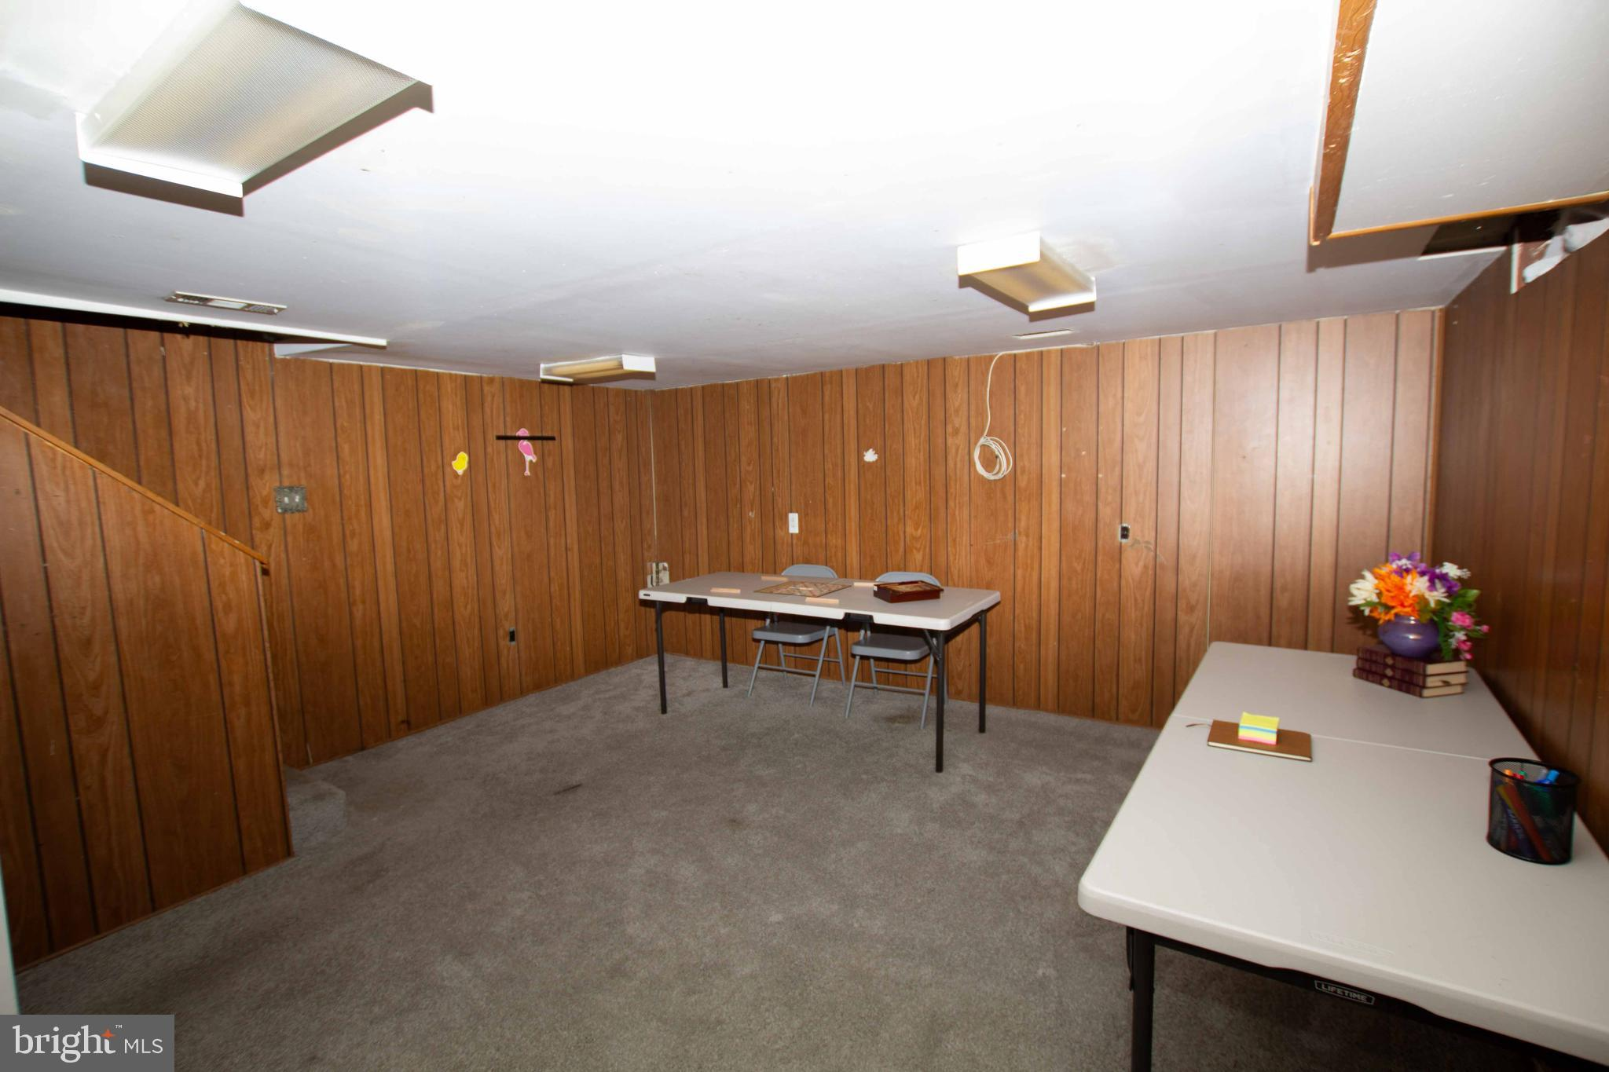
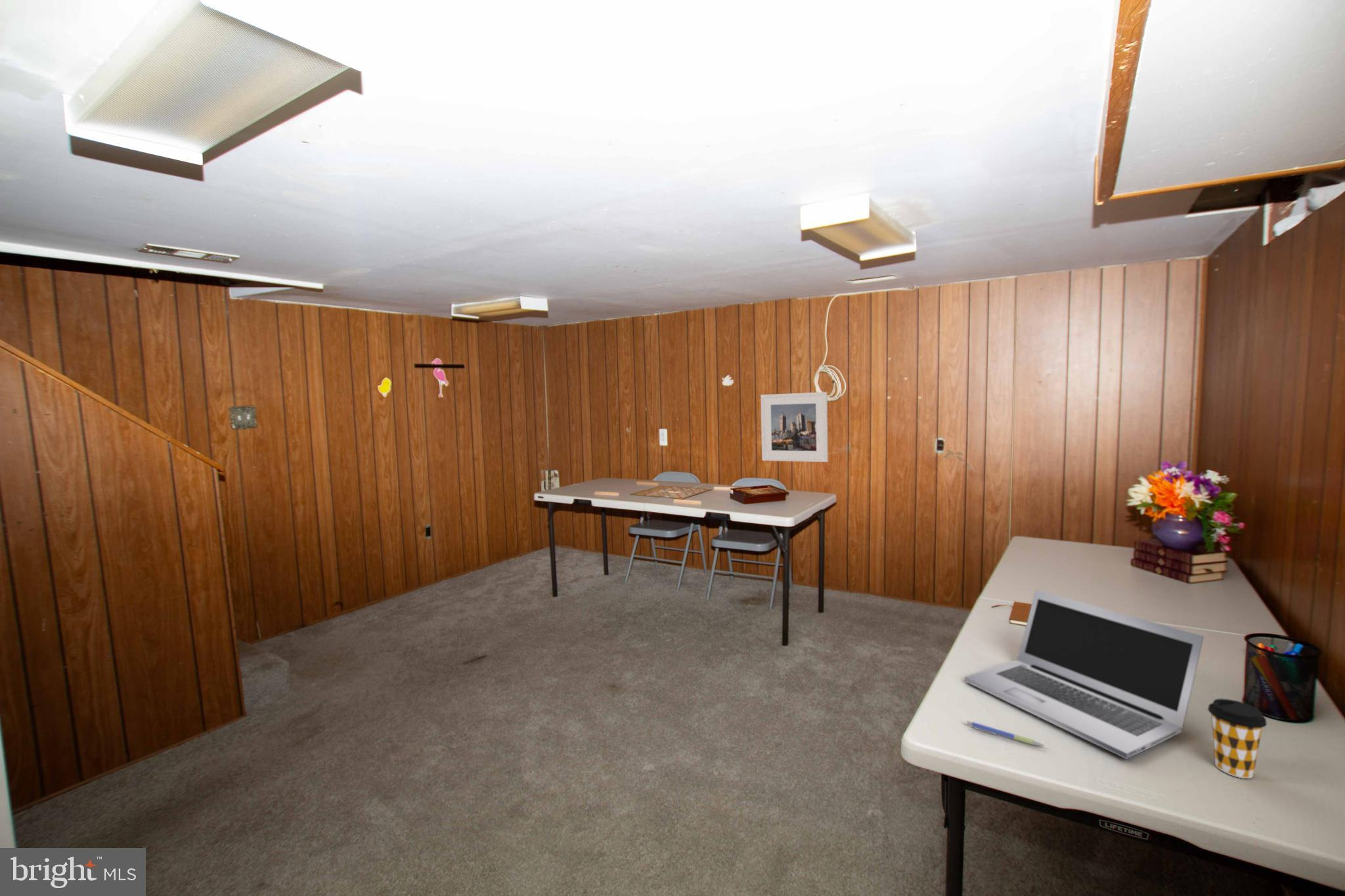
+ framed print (793, 427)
+ coffee cup (1235, 738)
+ pen (1004, 733)
+ laptop (1074, 661)
